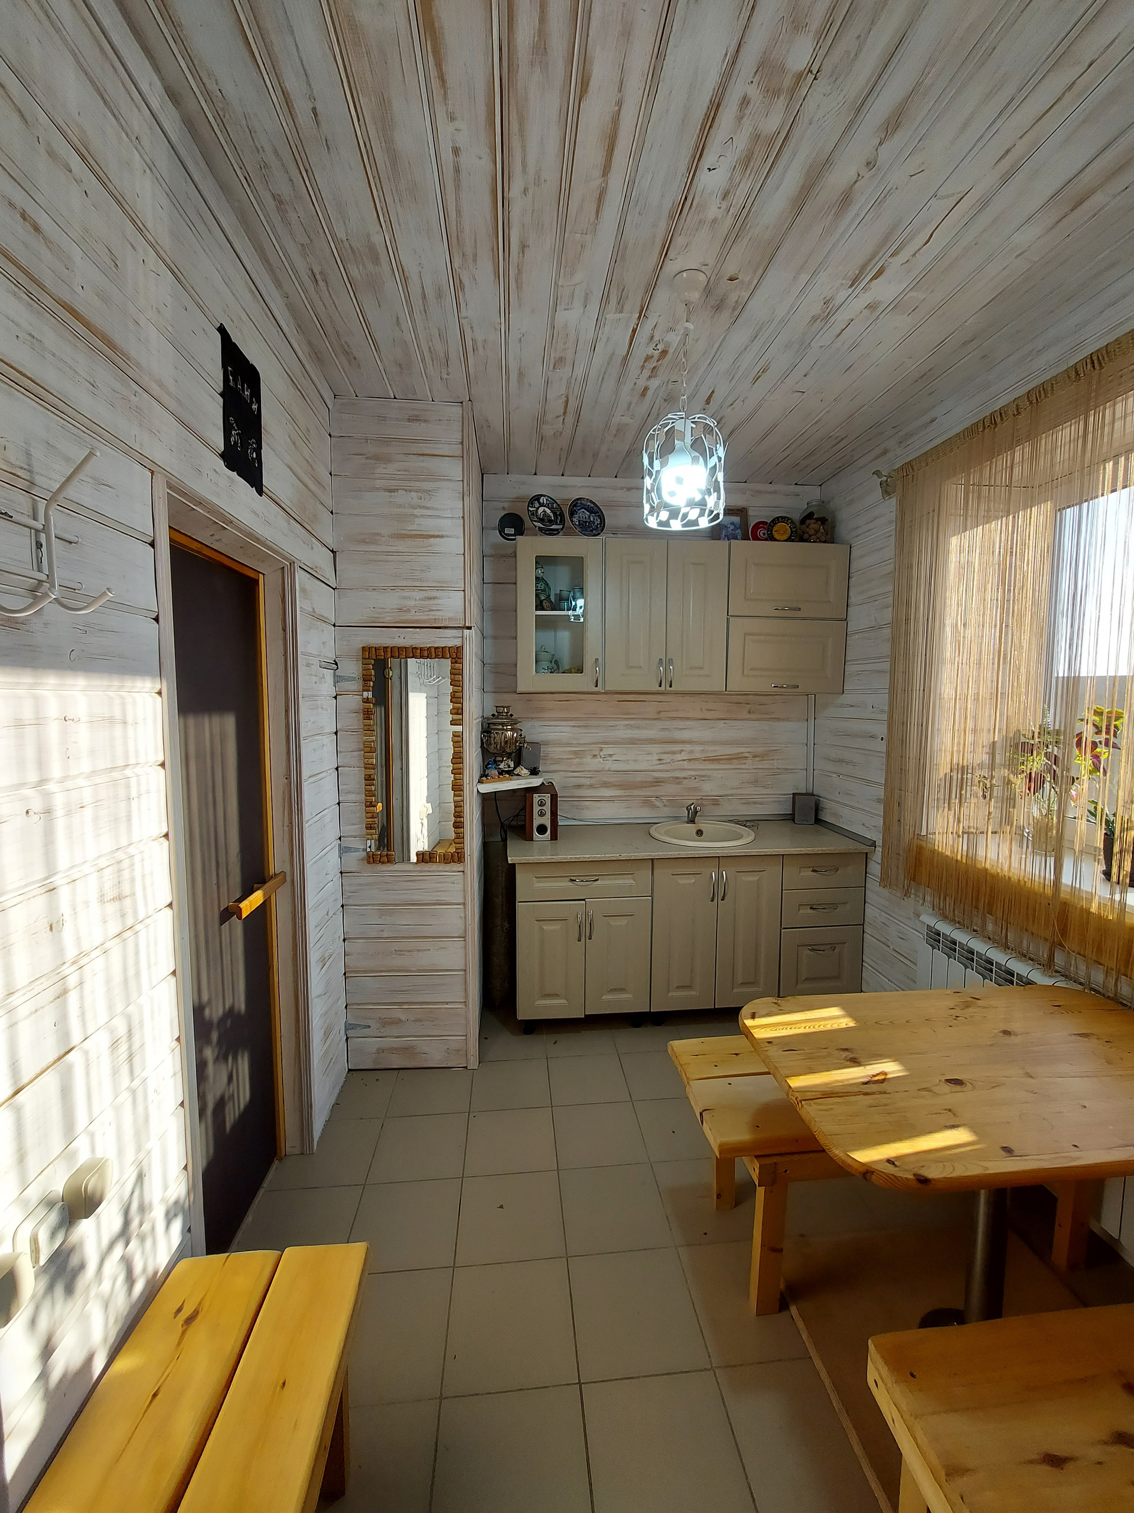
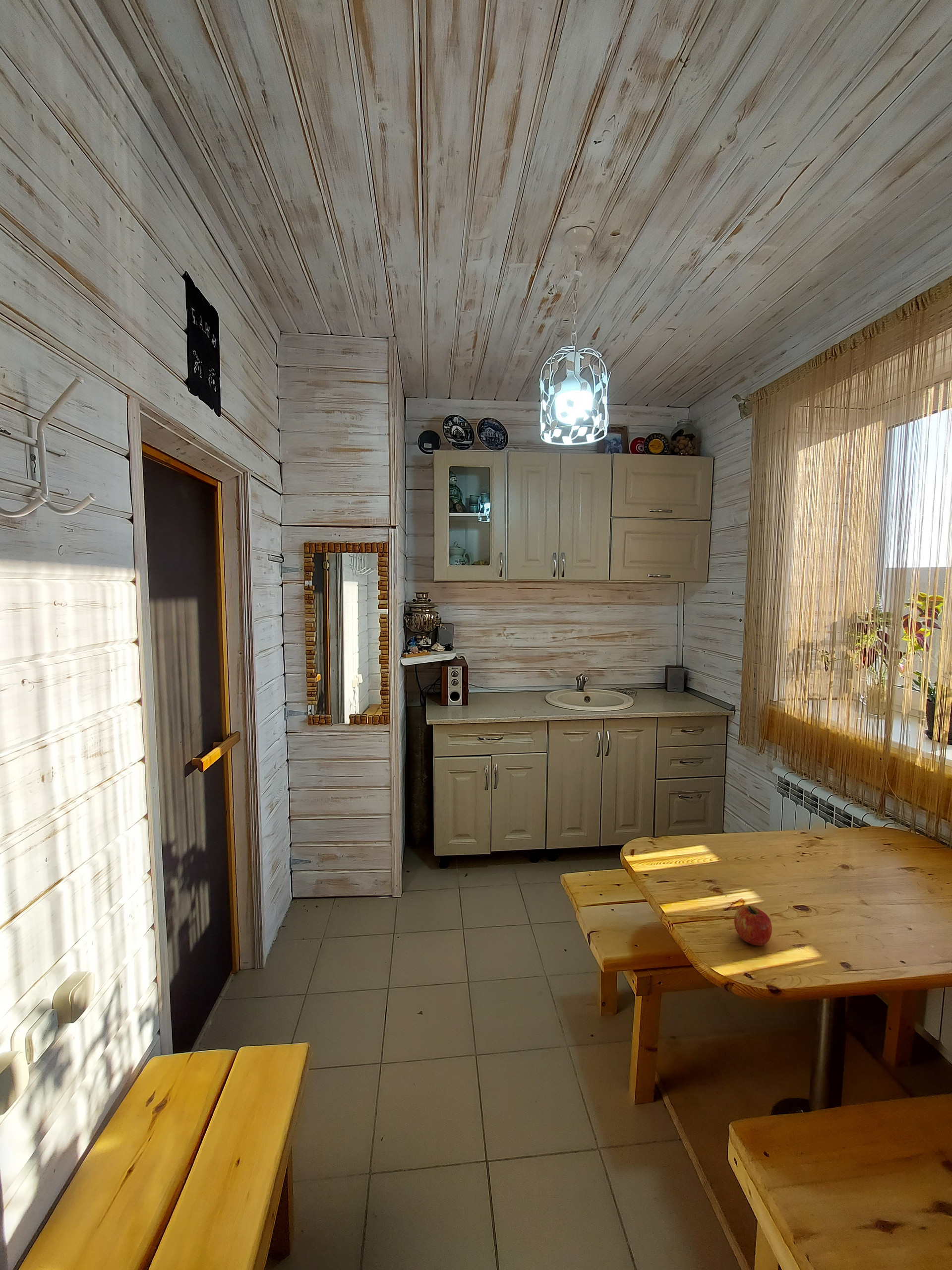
+ apple (753, 923)
